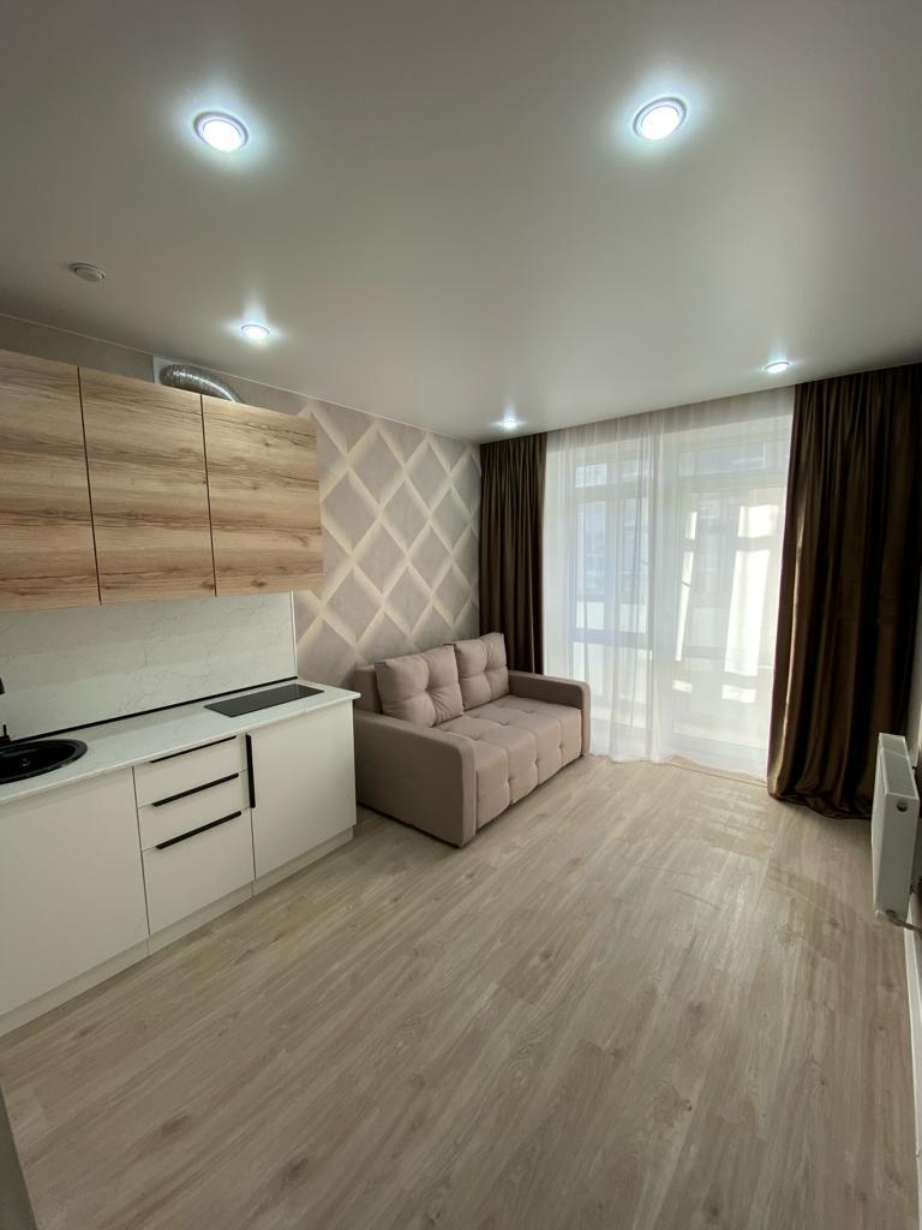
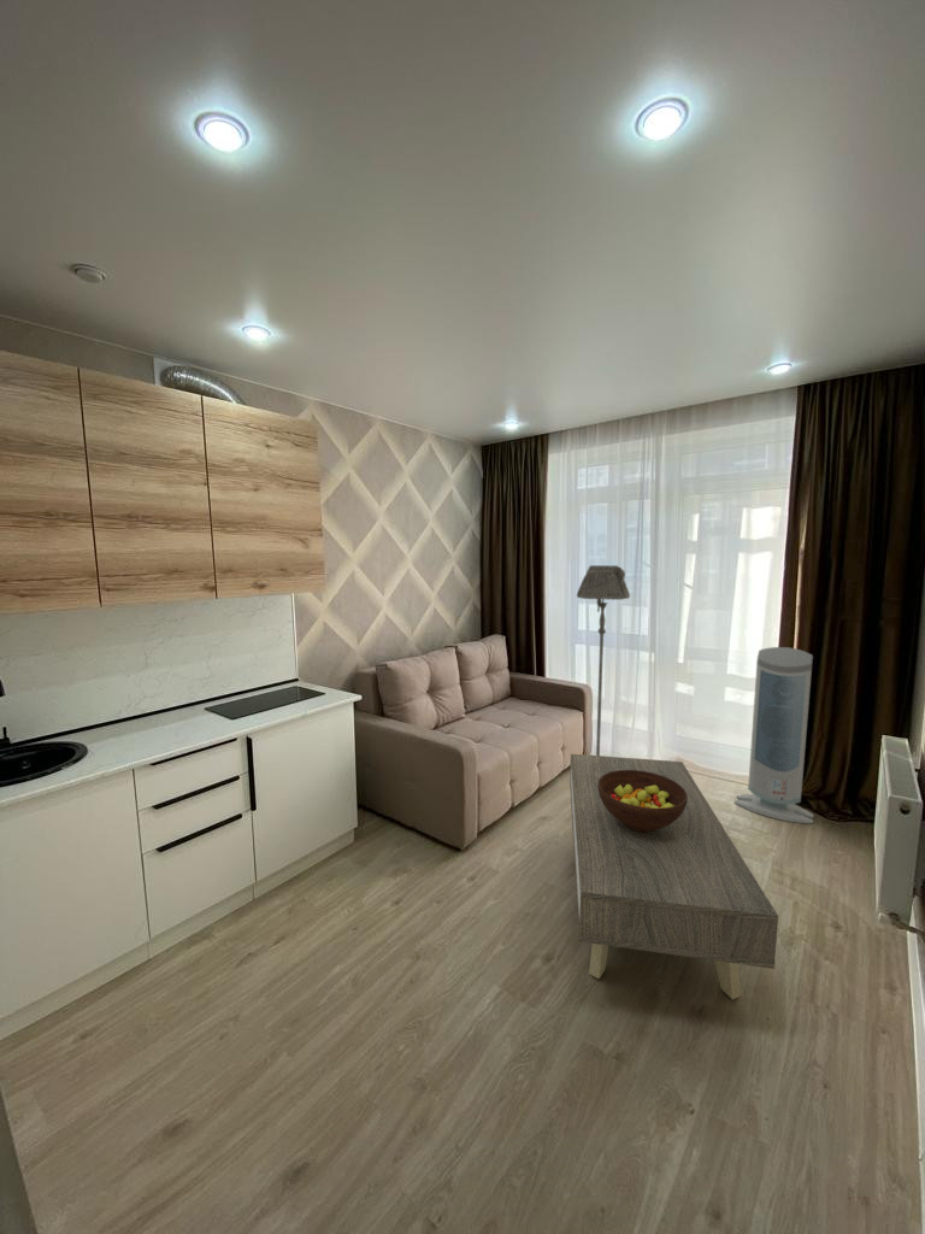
+ fruit bowl (640, 805)
+ floor lamp (600, 677)
+ coffee table (646, 858)
+ air purifier (778, 730)
